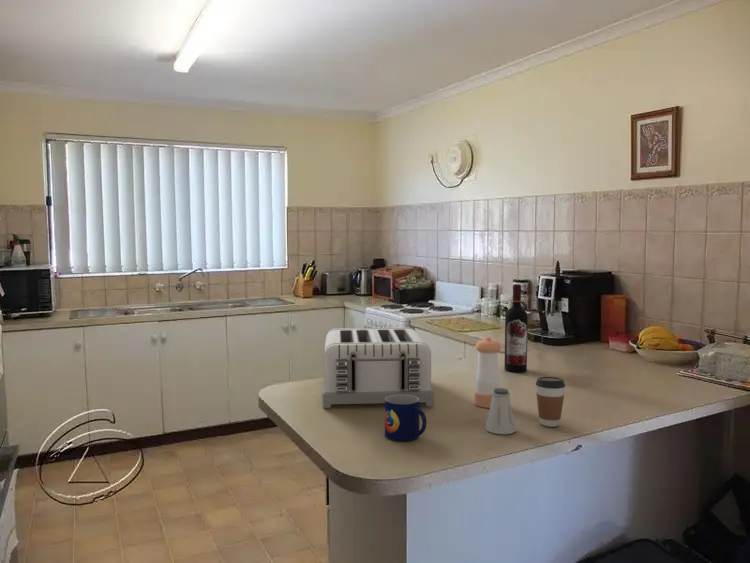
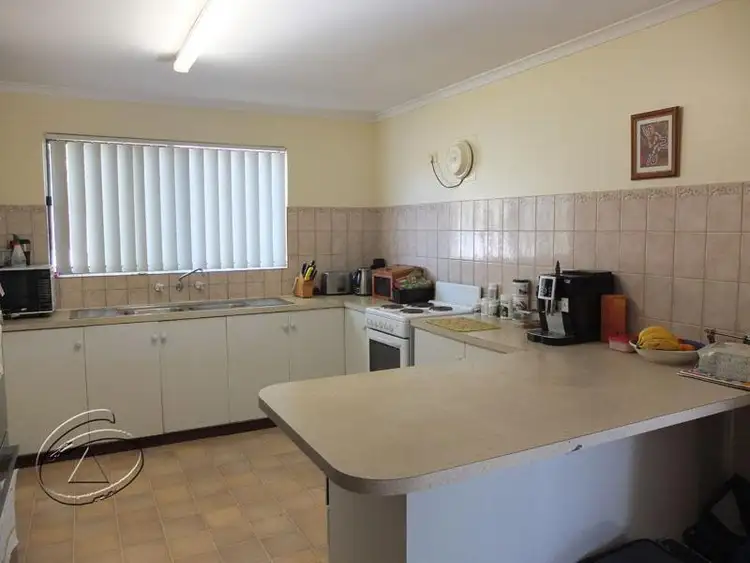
- mug (407, 419)
- toaster (375, 364)
- coffee cup (550, 401)
- pepper shaker (487, 370)
- saltshaker (500, 409)
- wine bottle (516, 327)
